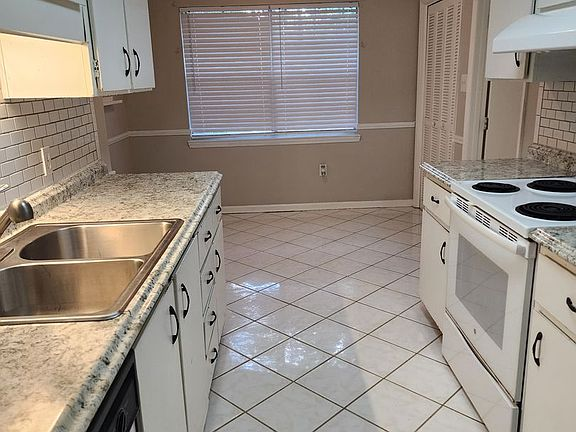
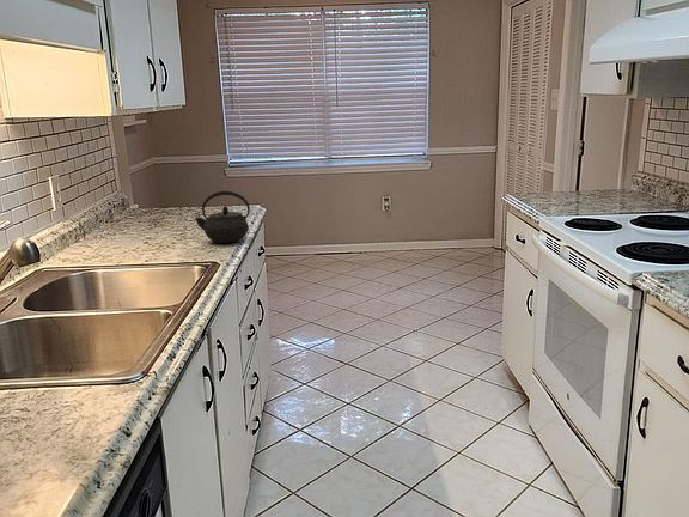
+ kettle (221, 215)
